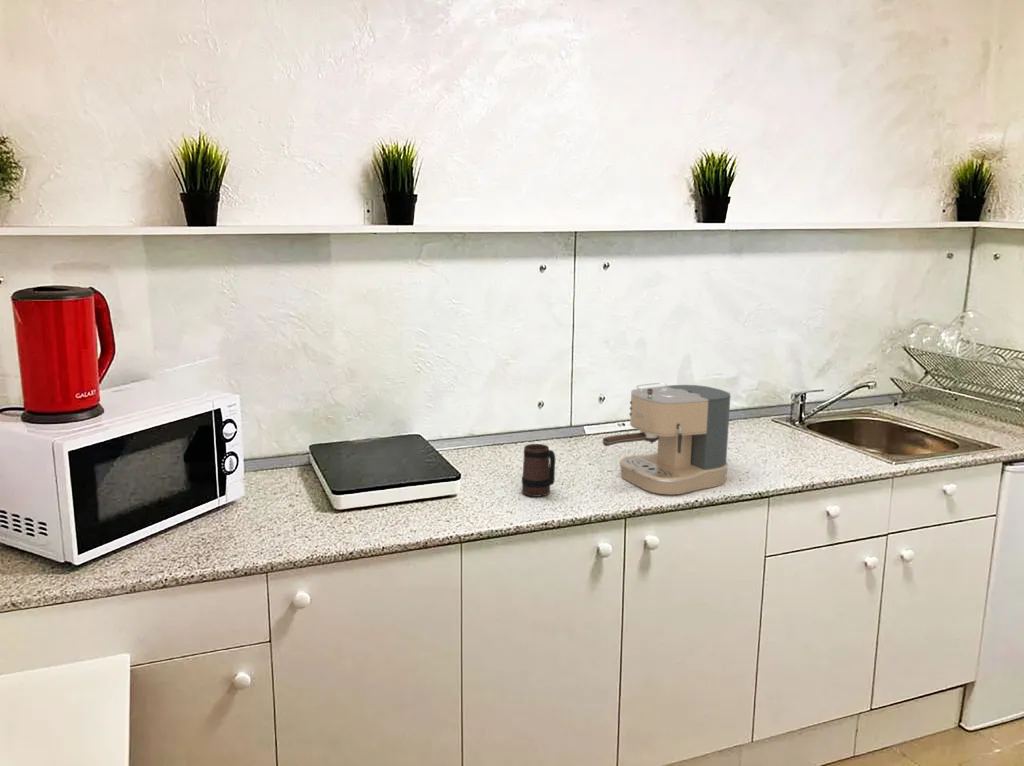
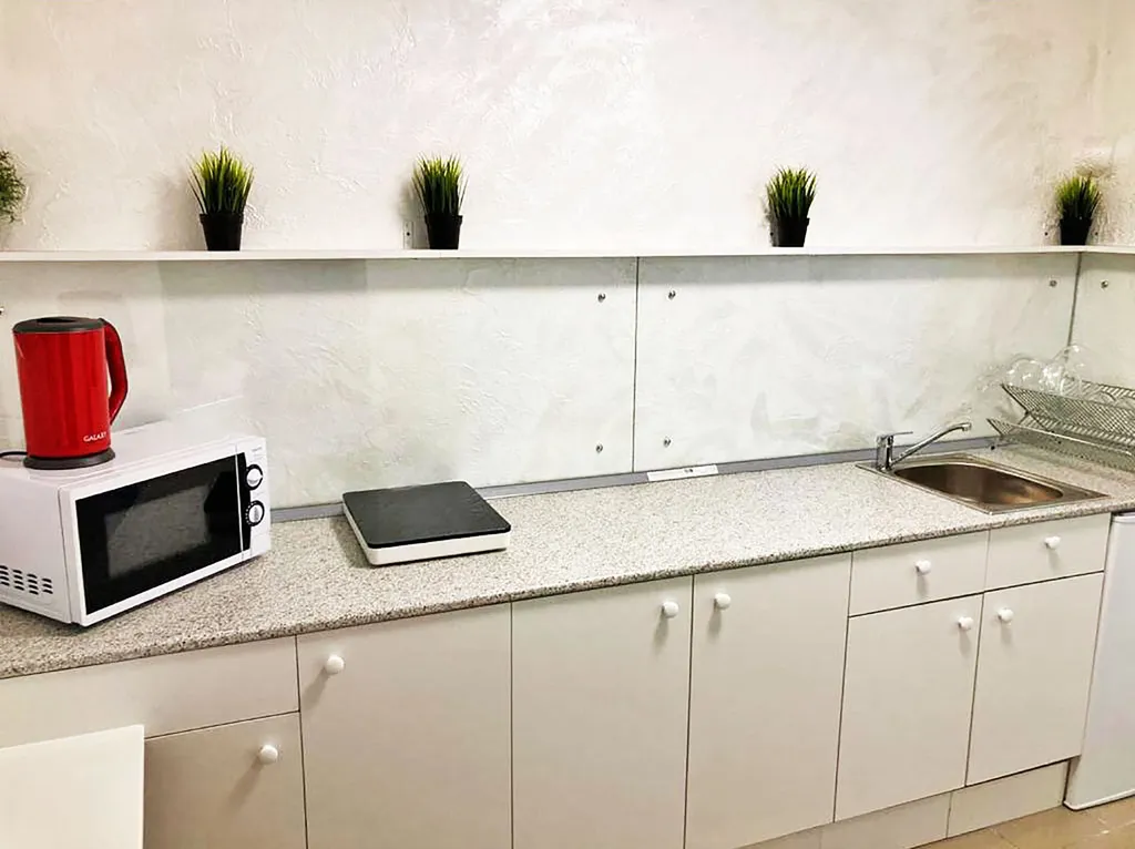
- coffee maker (664, 434)
- mug (540, 470)
